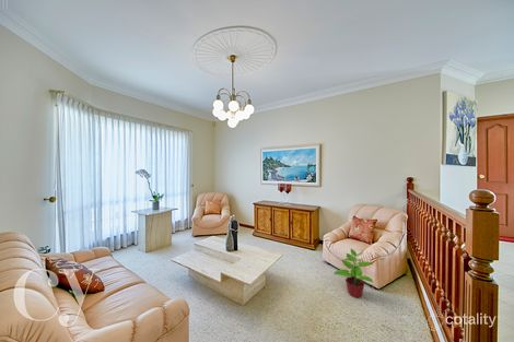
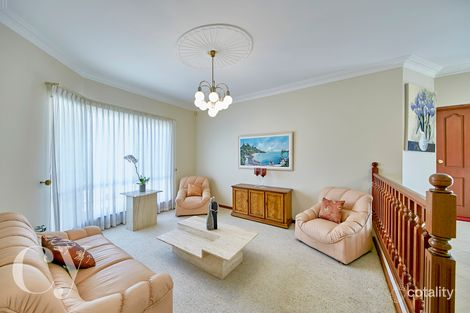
- potted plant (355, 272)
